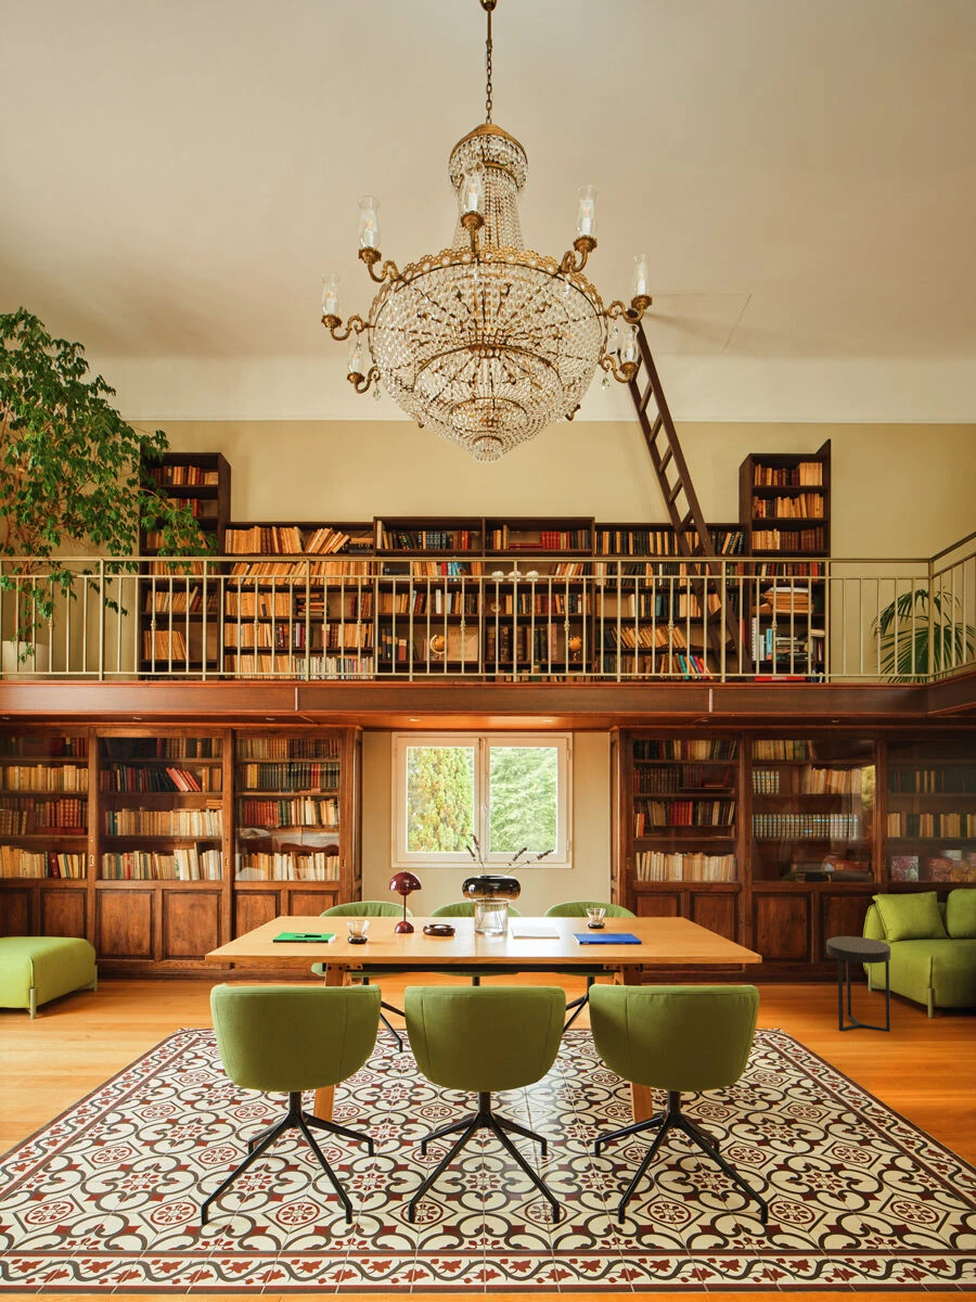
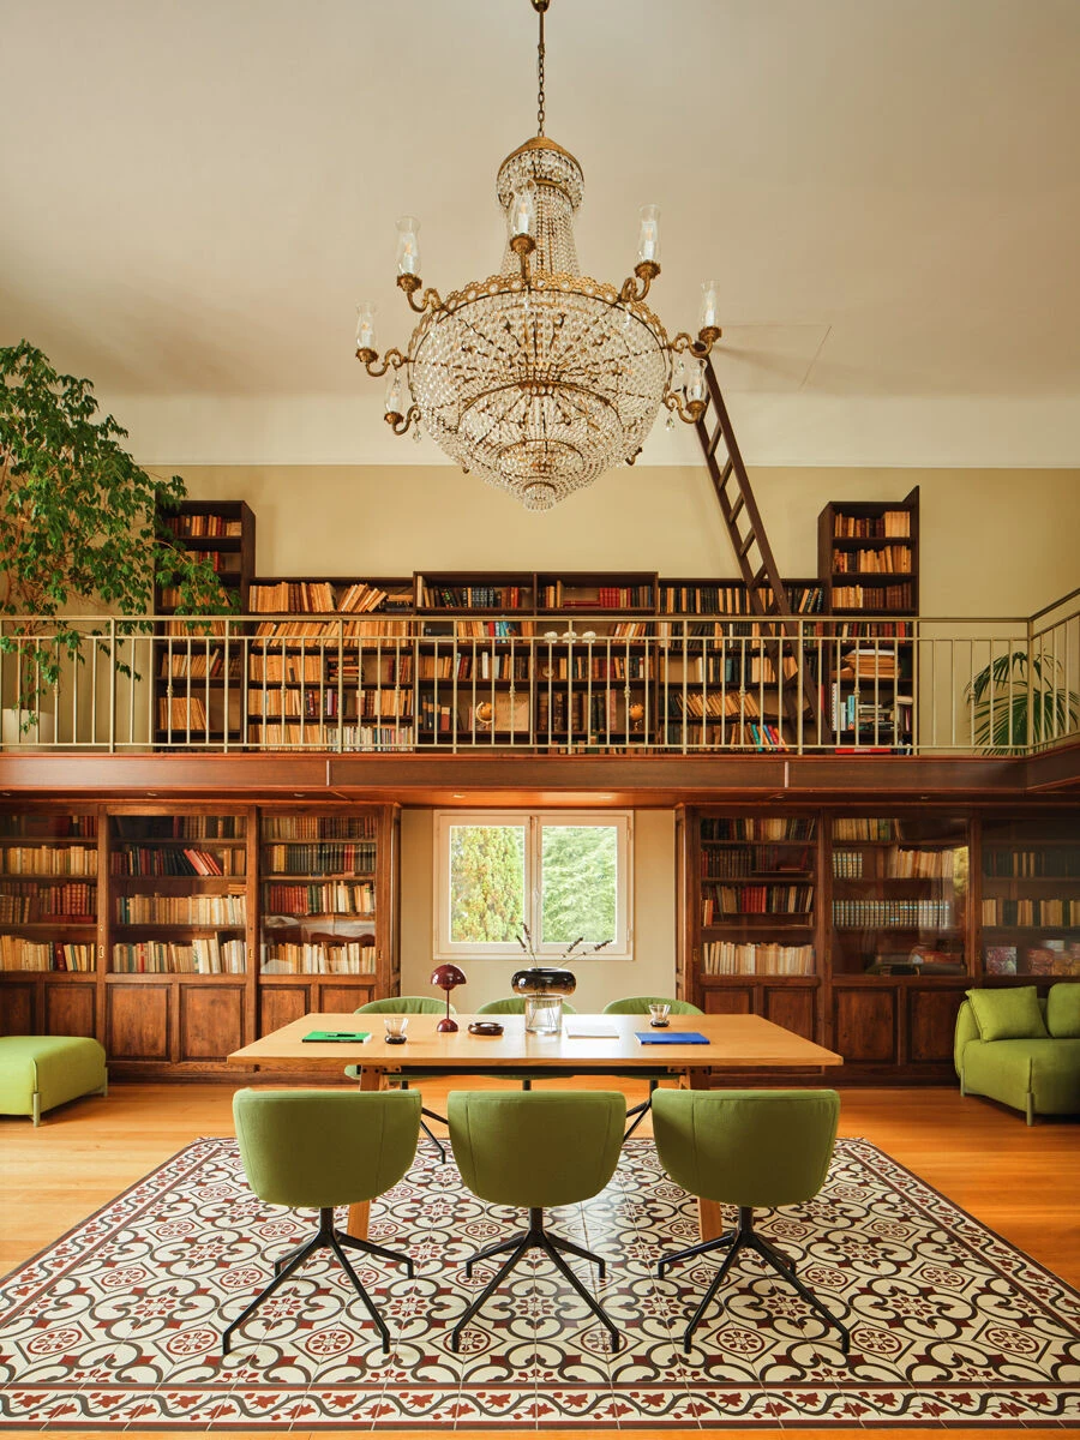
- side table (850, 988)
